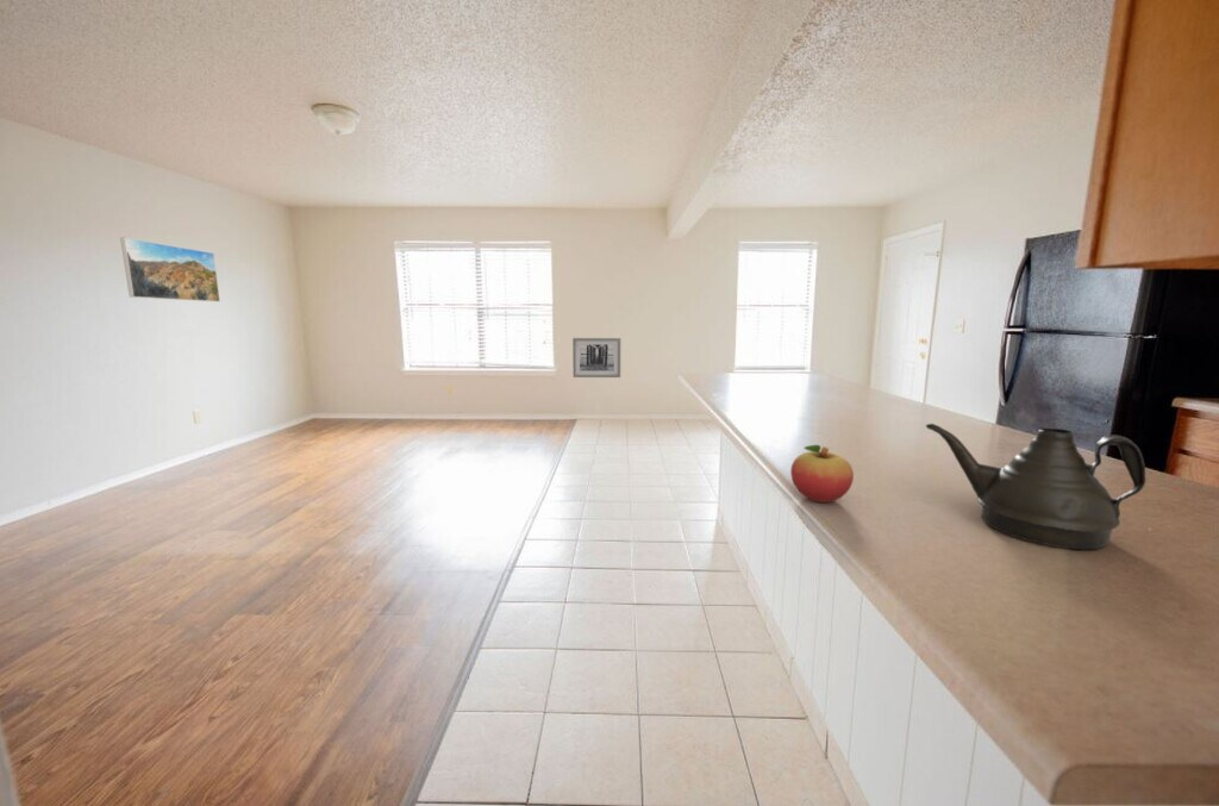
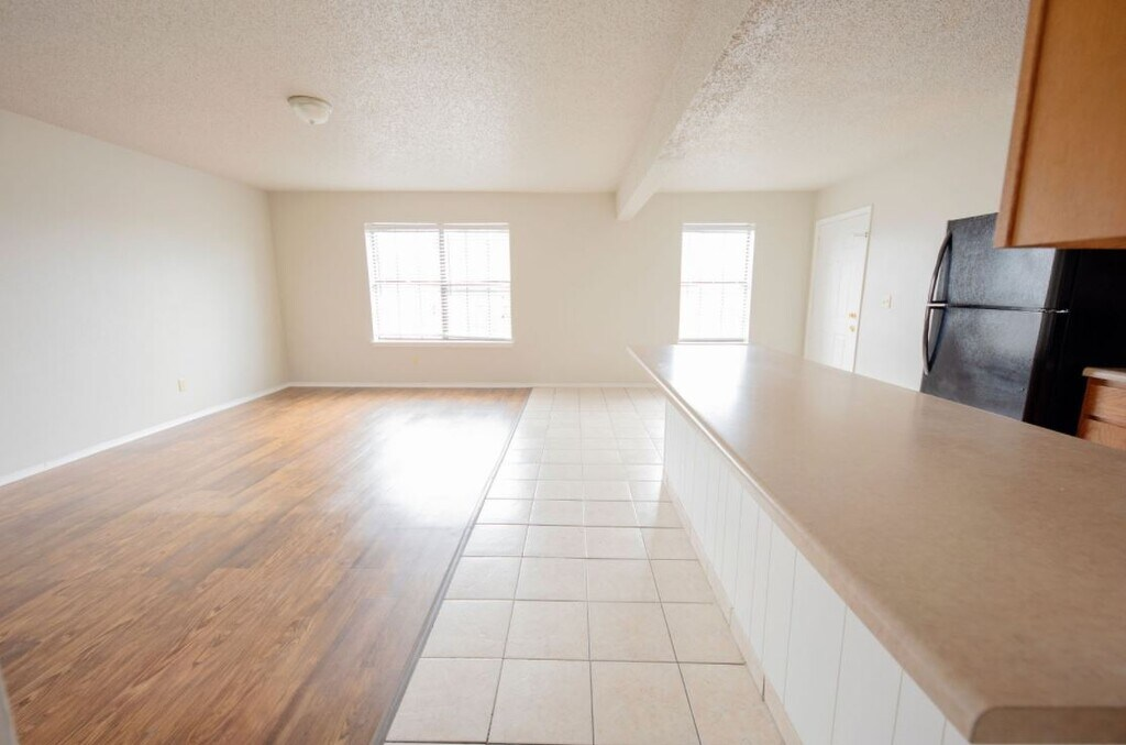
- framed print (175, 273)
- fruit (821, 469)
- wall art (596, 357)
- teapot (1020, 475)
